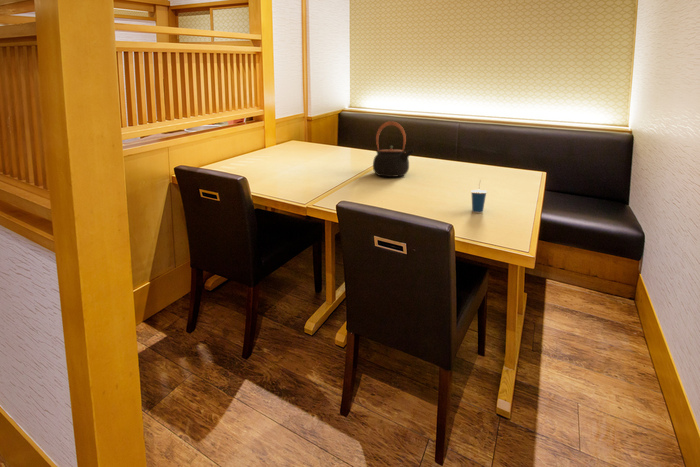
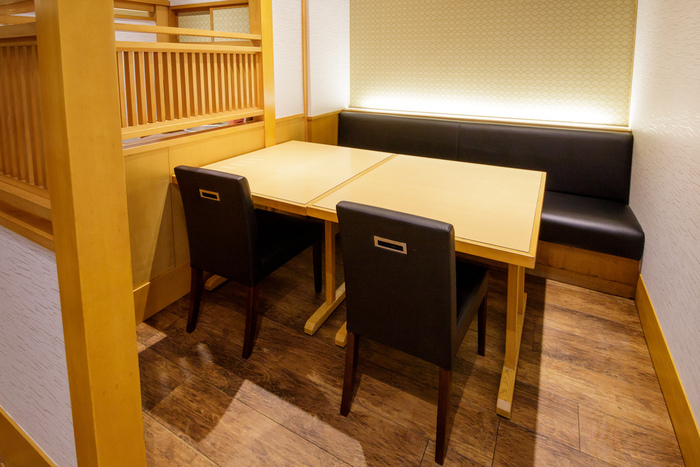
- cup (478, 195)
- teapot (394, 150)
